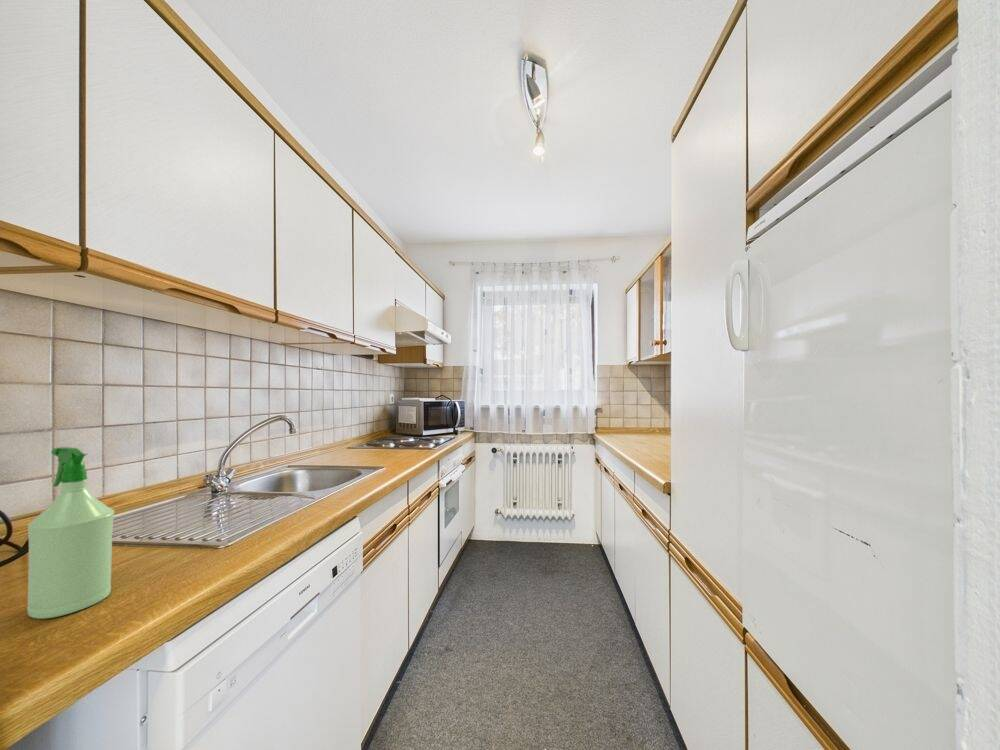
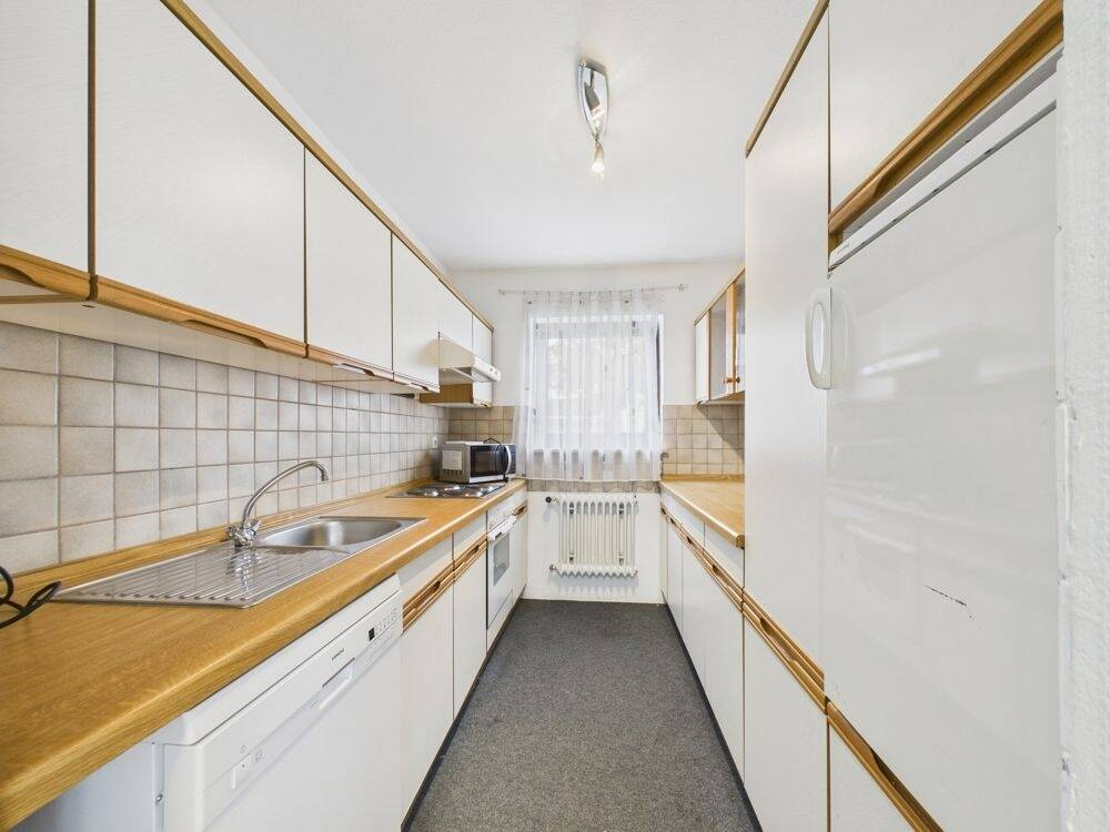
- spray bottle (73, 525)
